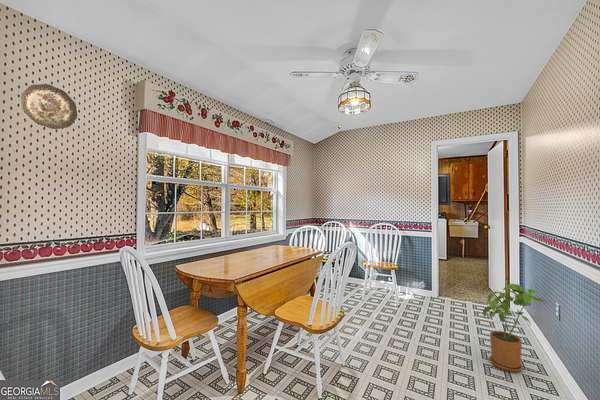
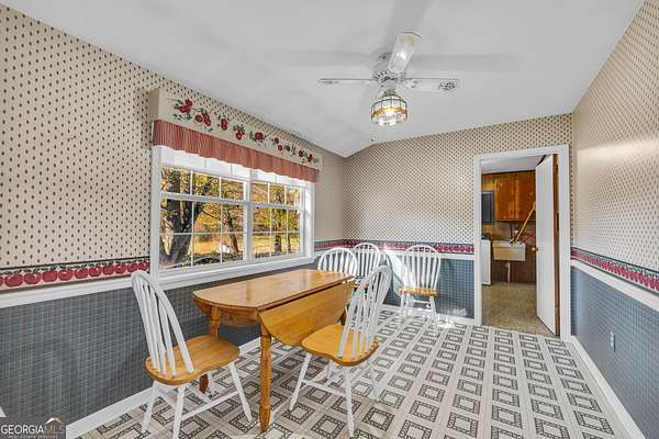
- decorative plate (50, 107)
- house plant (505, 324)
